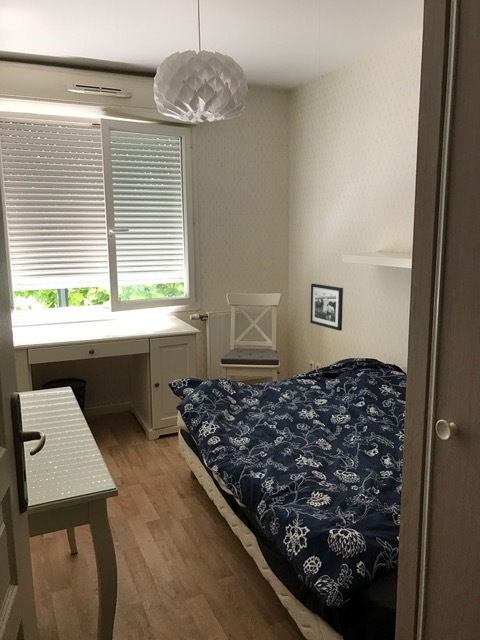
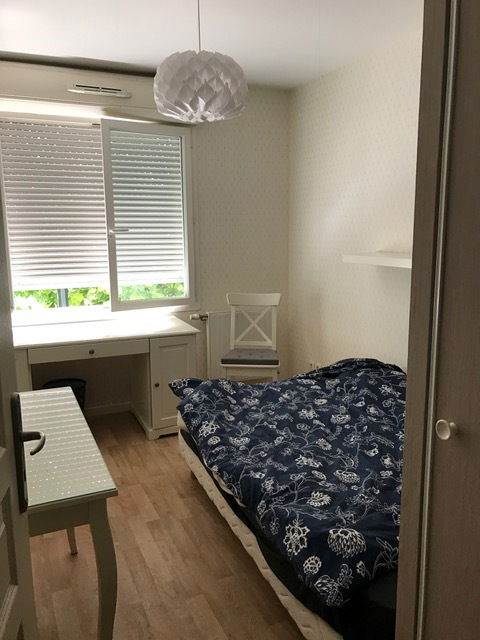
- picture frame (325, 306)
